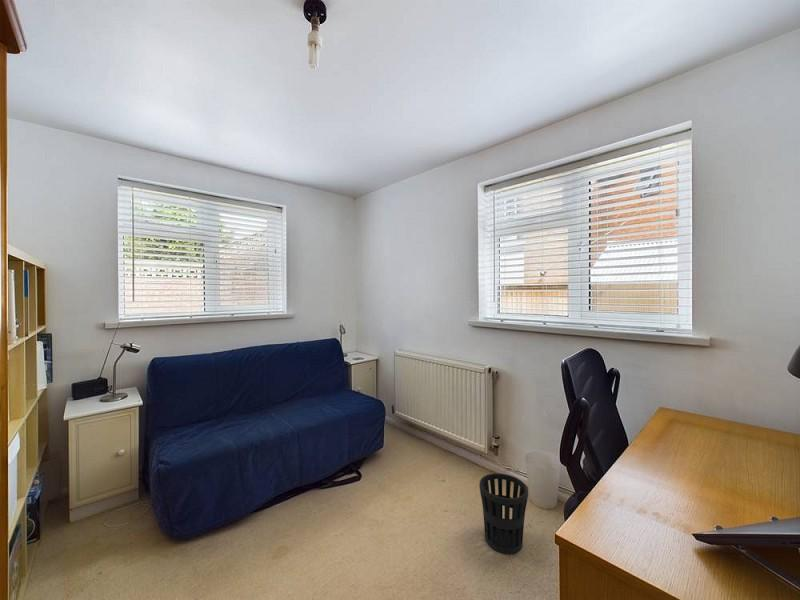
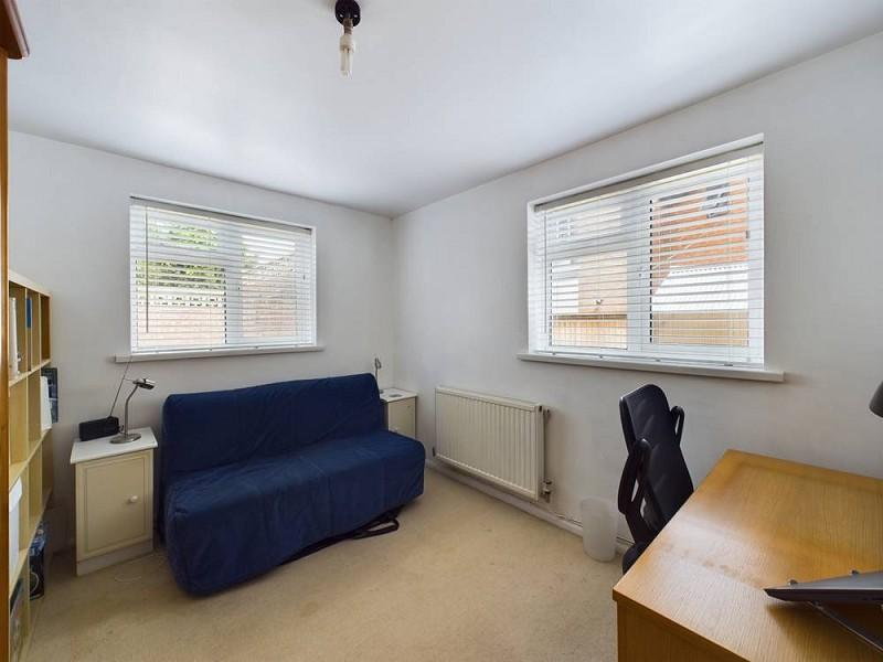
- wastebasket (502, 512)
